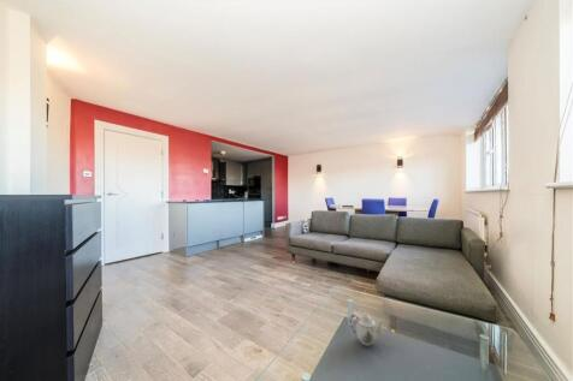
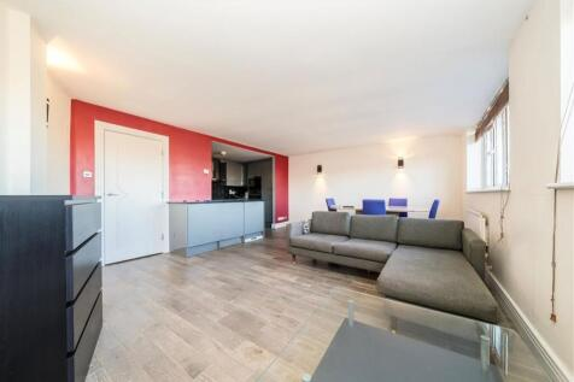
- teapot (366, 327)
